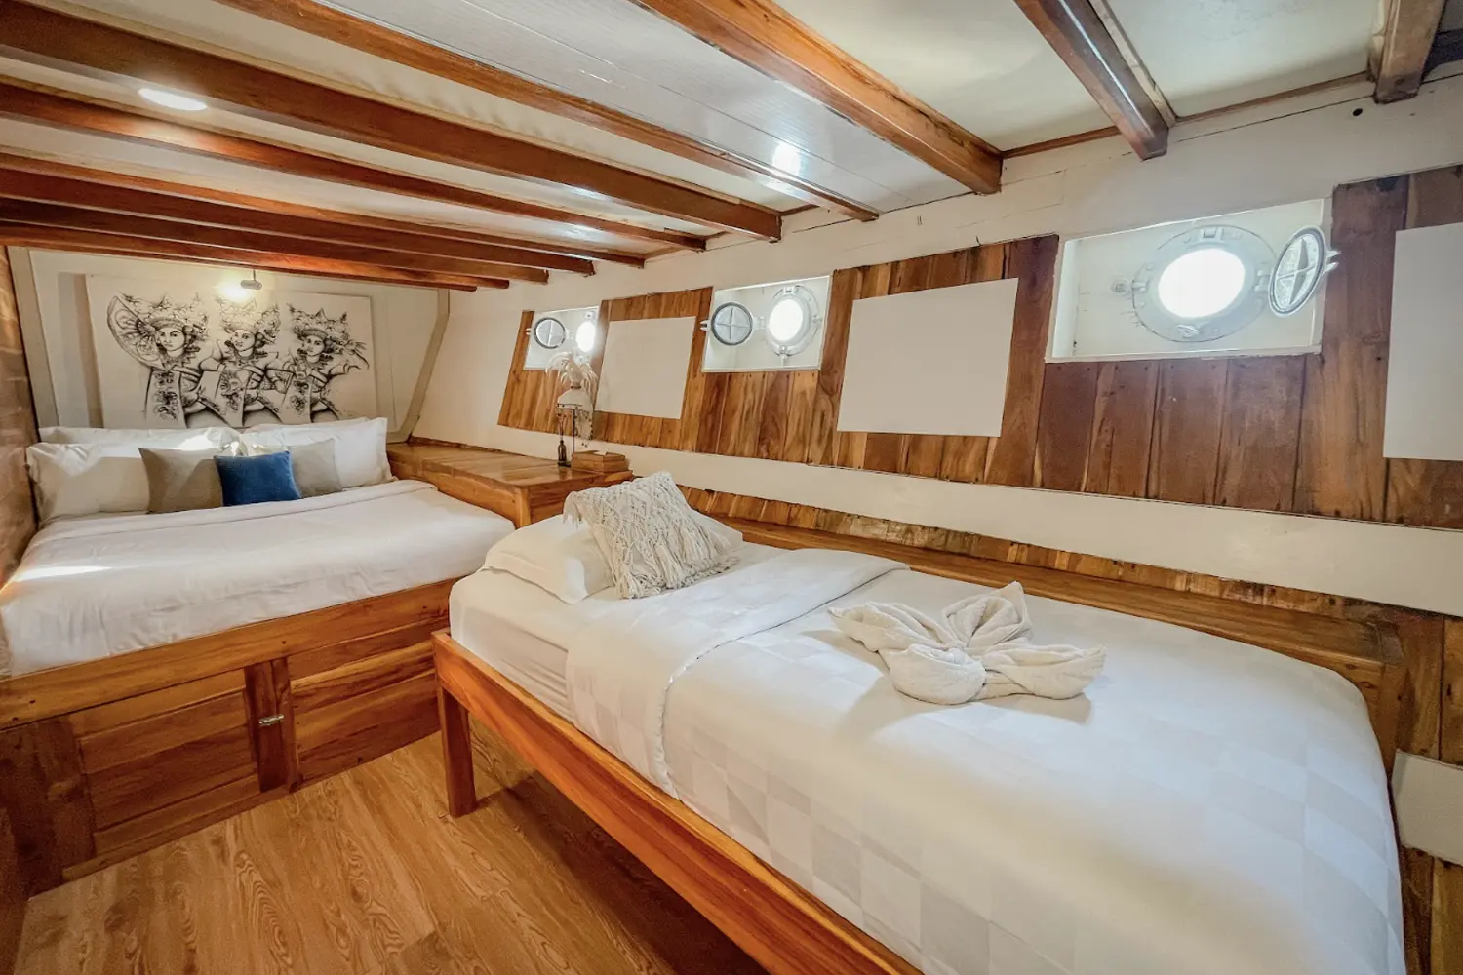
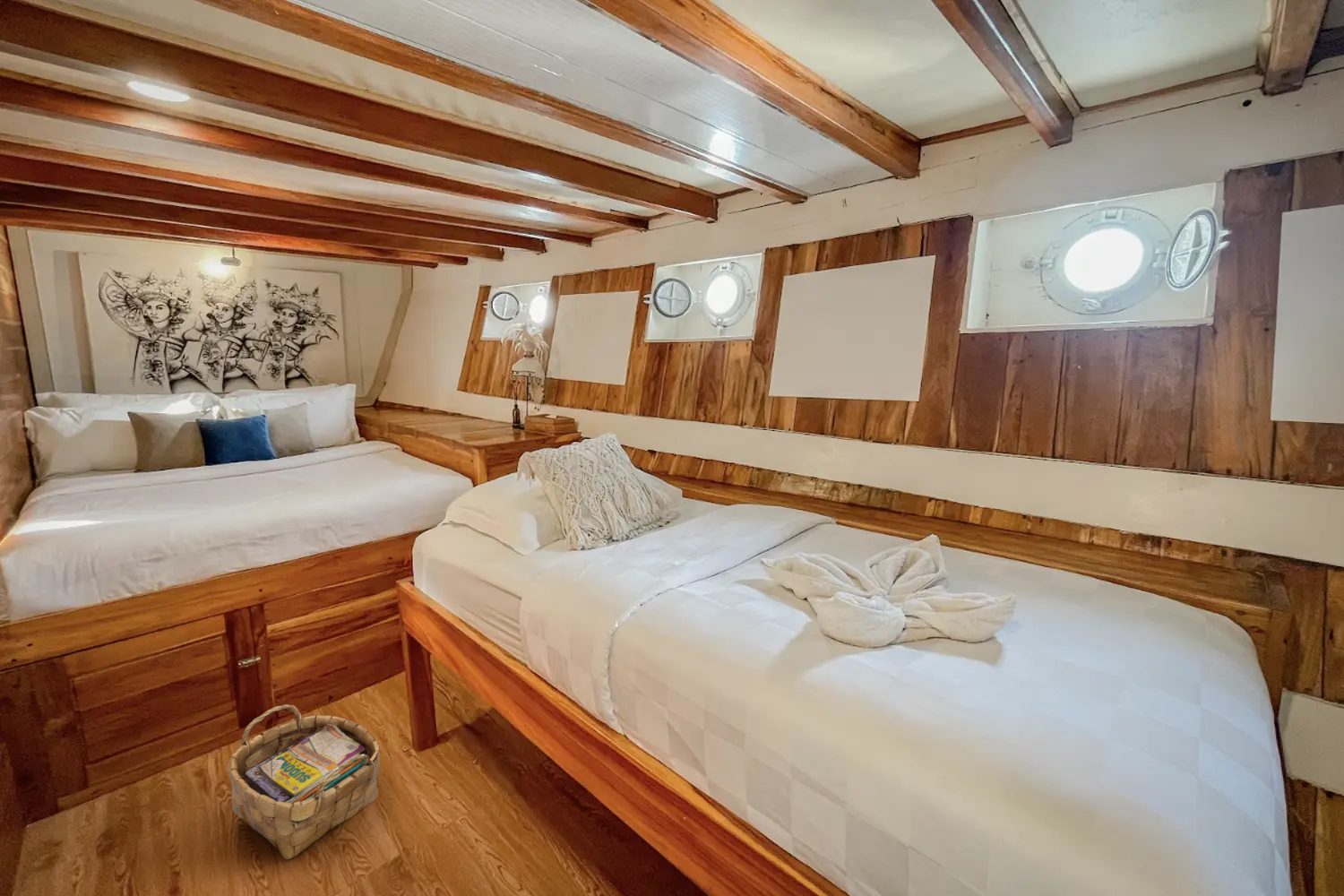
+ woven basket (308, 768)
